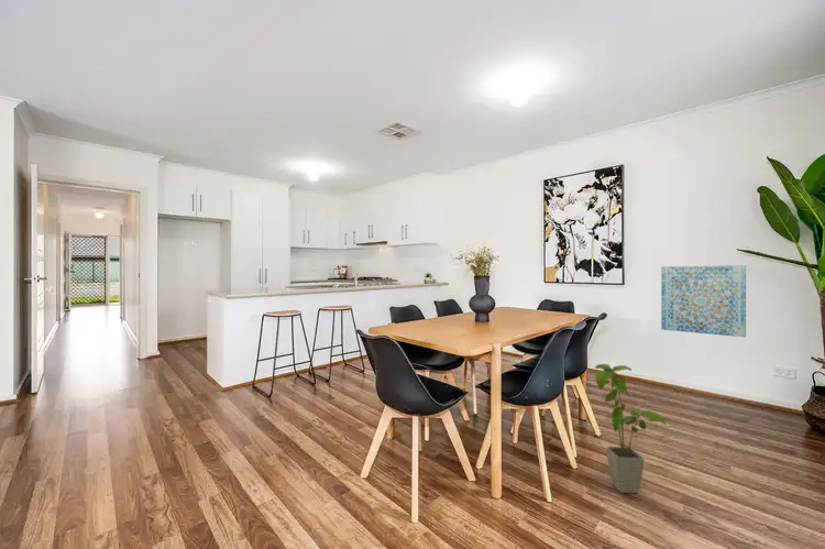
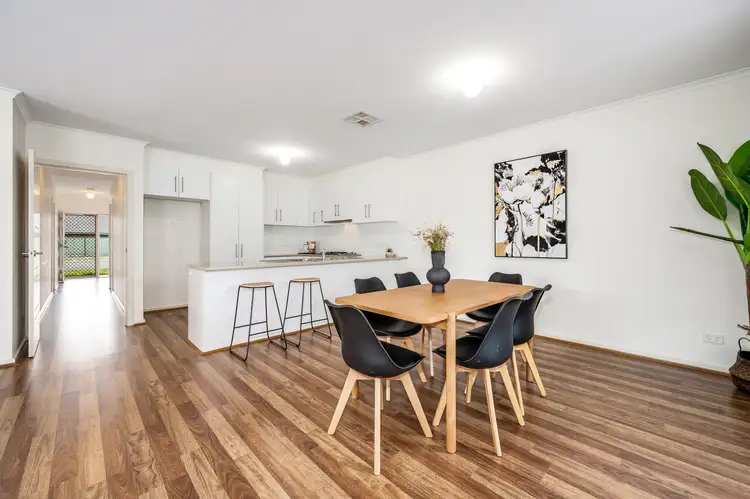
- wall art (701, 299)
- house plant (623, 430)
